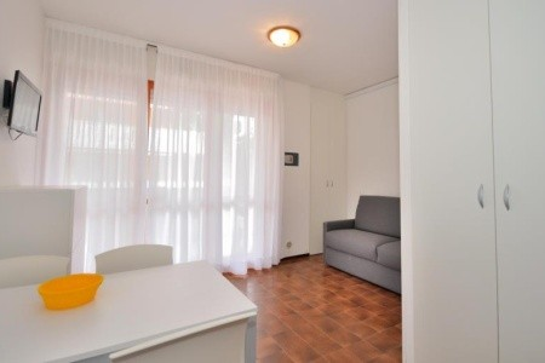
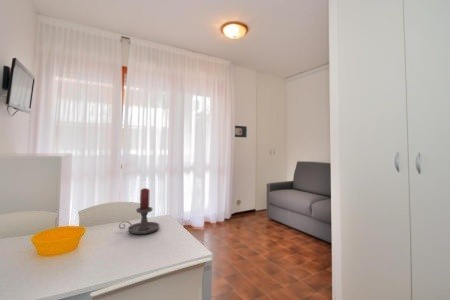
+ candle holder (139, 209)
